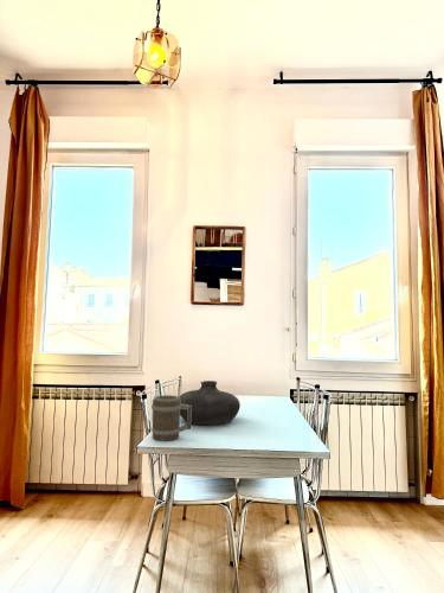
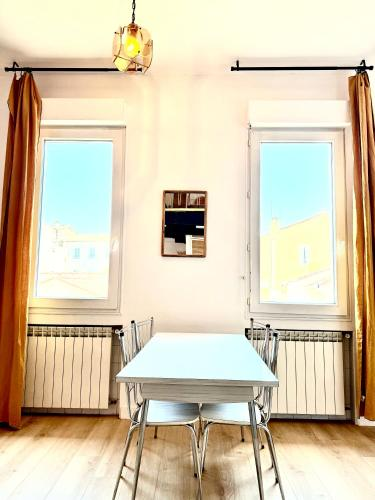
- vase (207, 400)
- barrel (170, 416)
